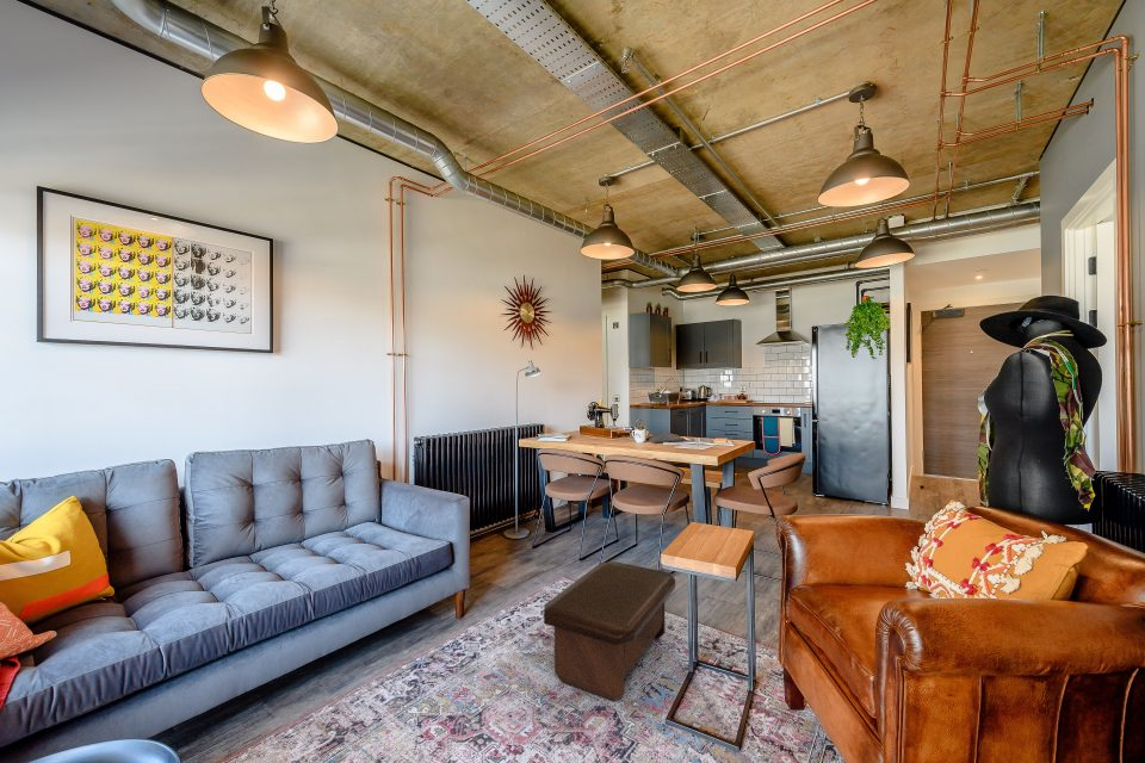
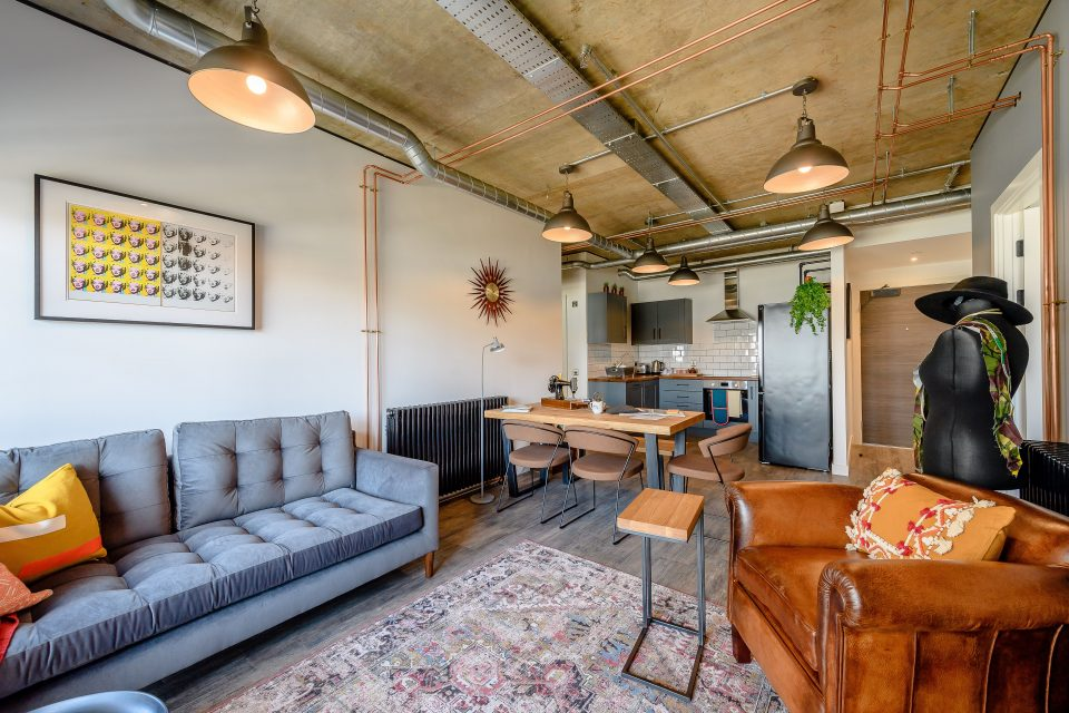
- ottoman (614, 621)
